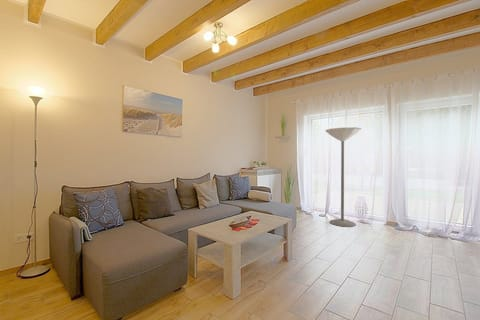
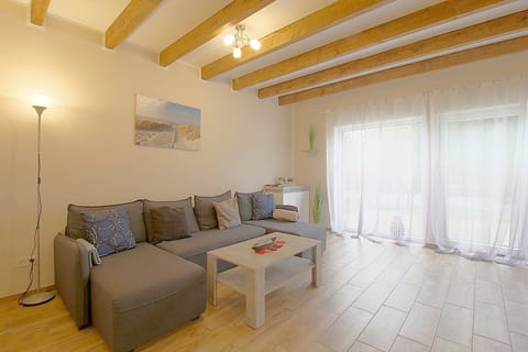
- floor lamp (342, 176)
